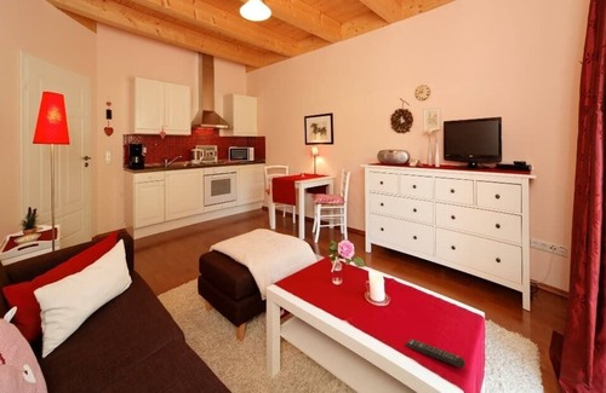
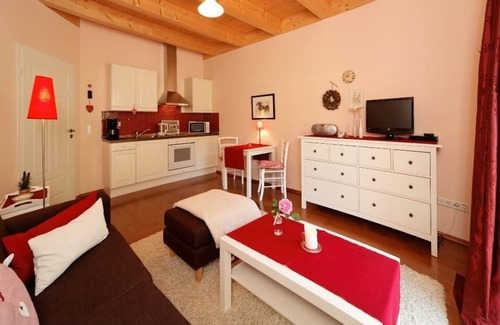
- remote control (433, 352)
